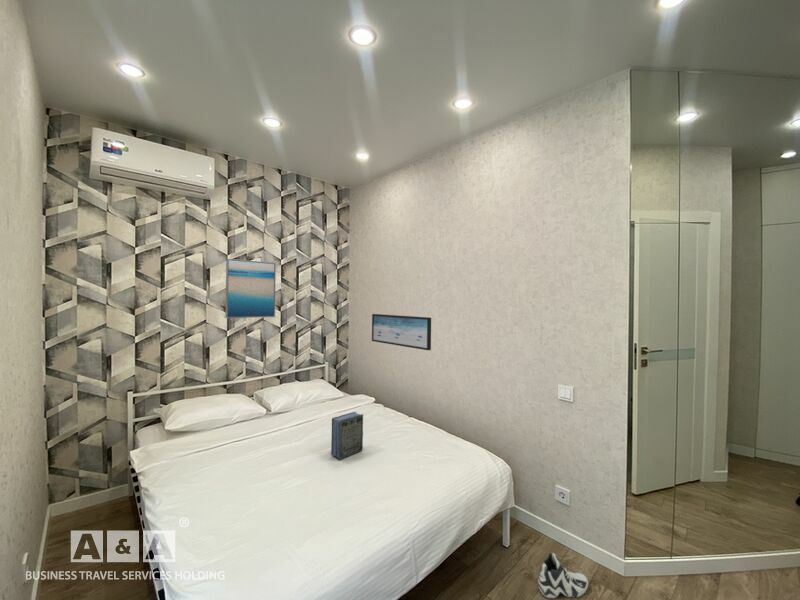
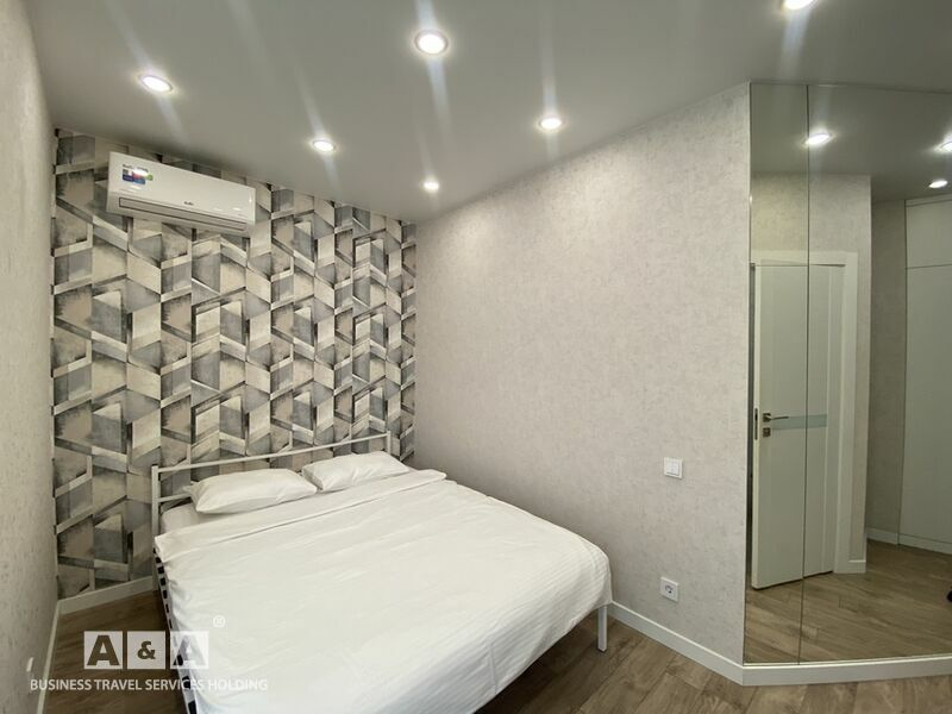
- sneaker (563, 571)
- wall art (398, 330)
- book (347, 434)
- wall art (251, 289)
